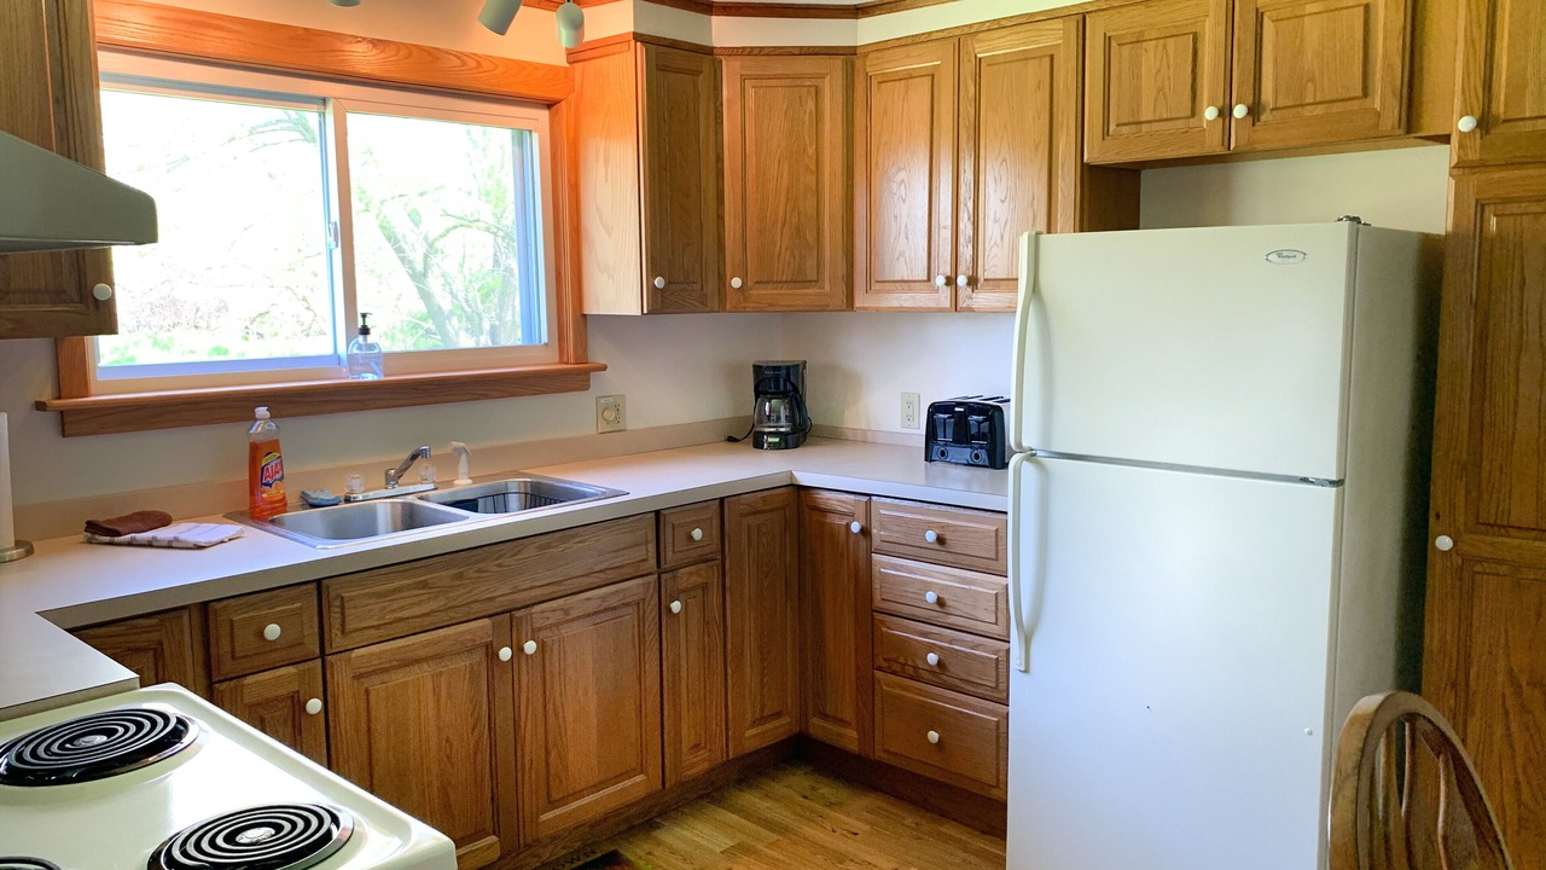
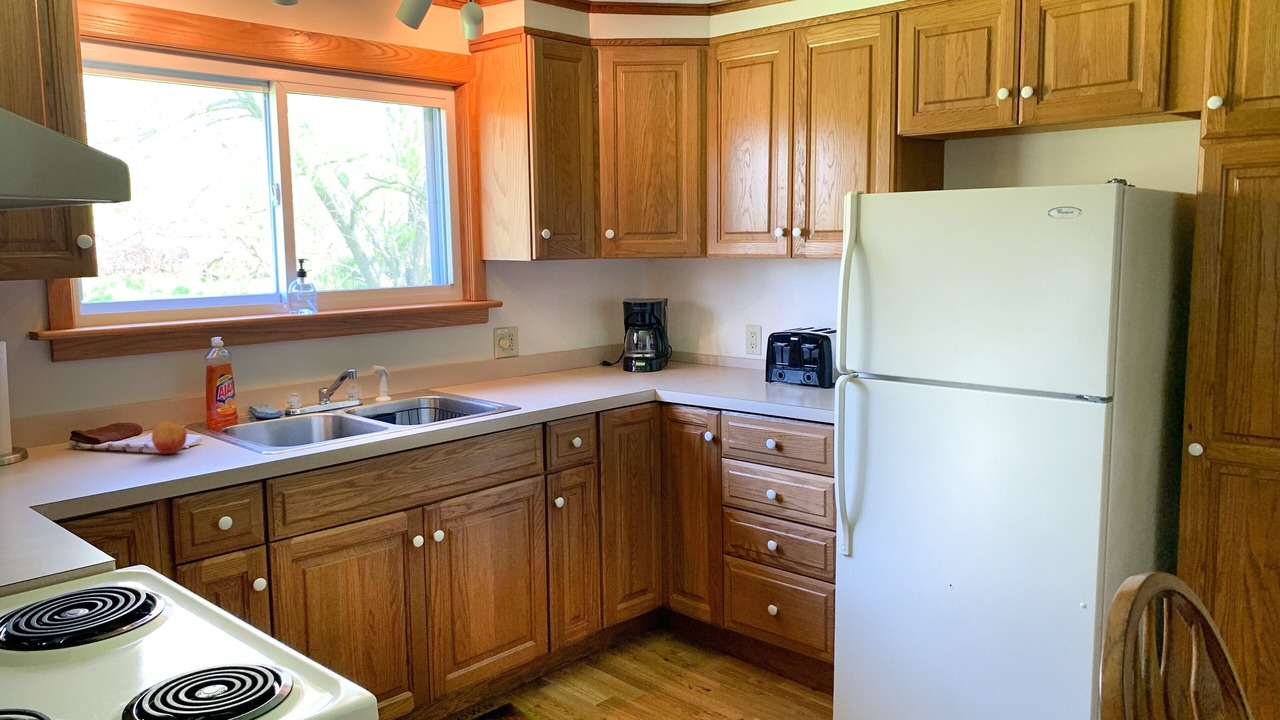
+ fruit (169, 436)
